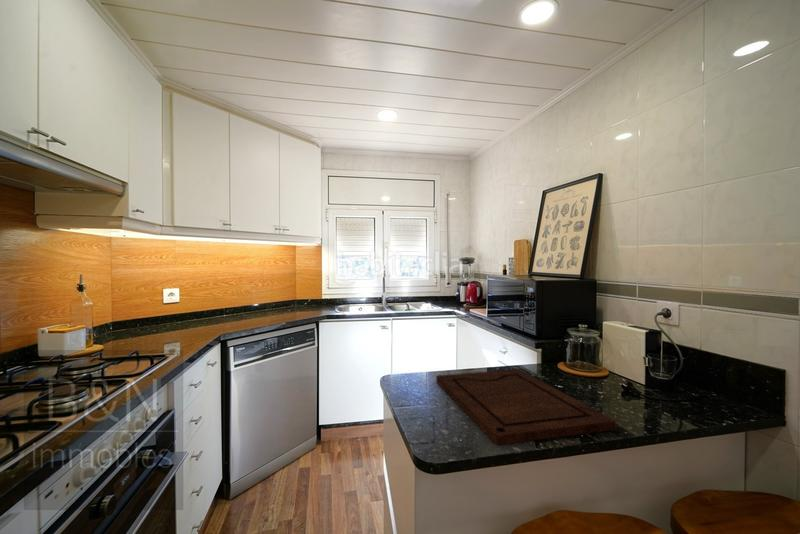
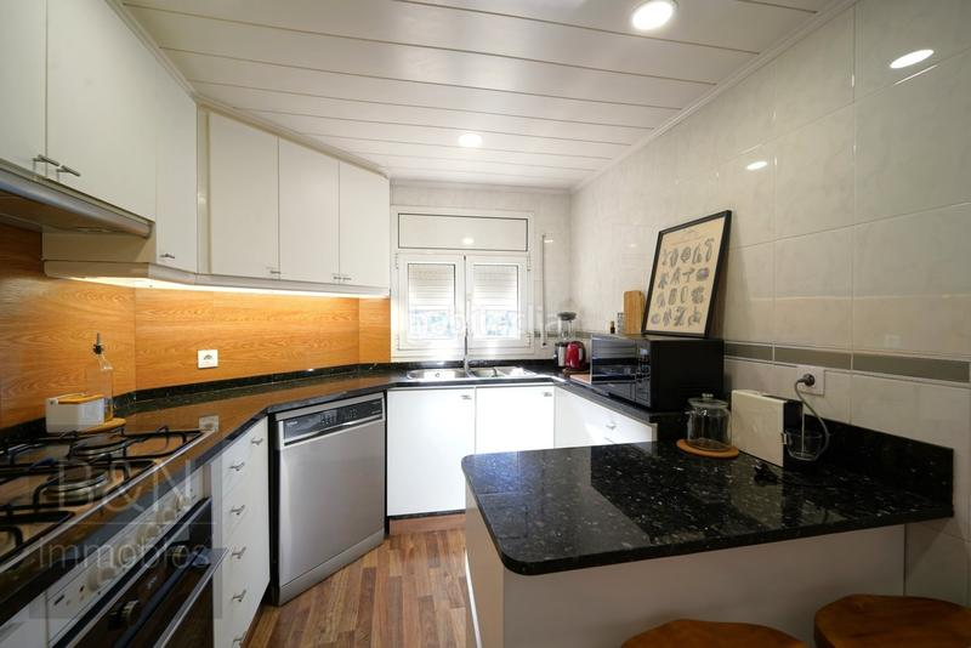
- cutting board (510, 397)
